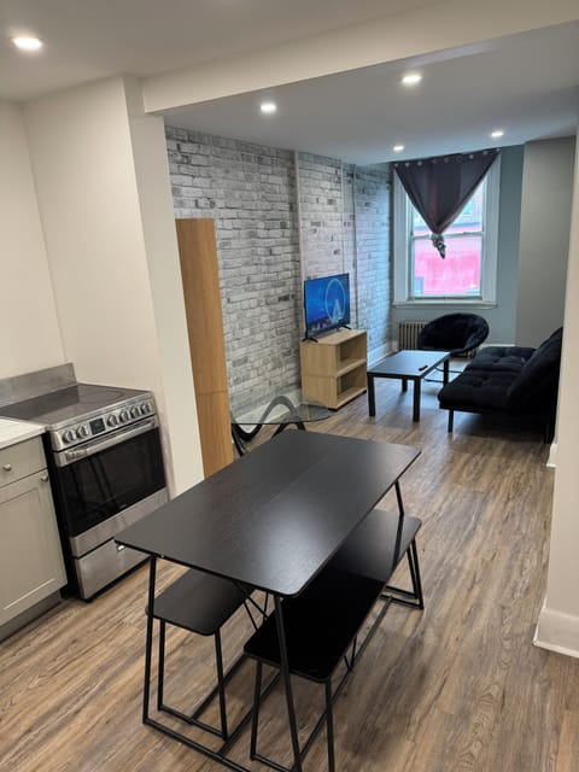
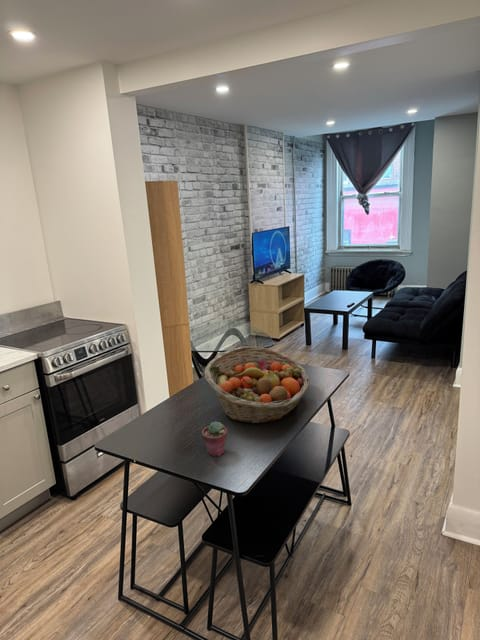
+ fruit basket (258, 382)
+ potted succulent (215, 437)
